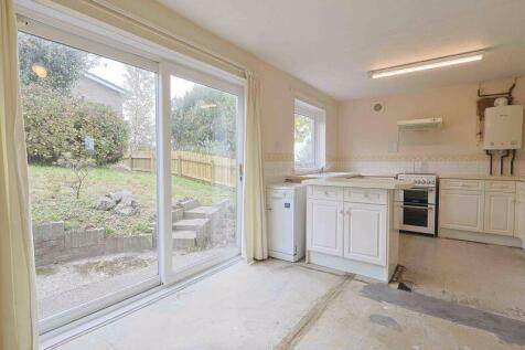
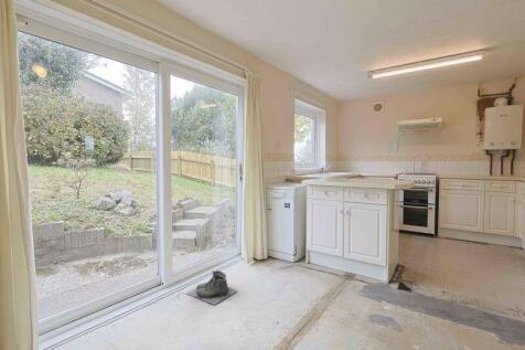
+ boots (212, 282)
